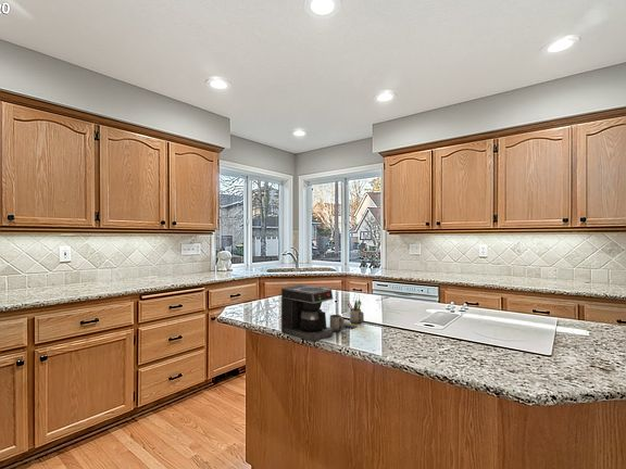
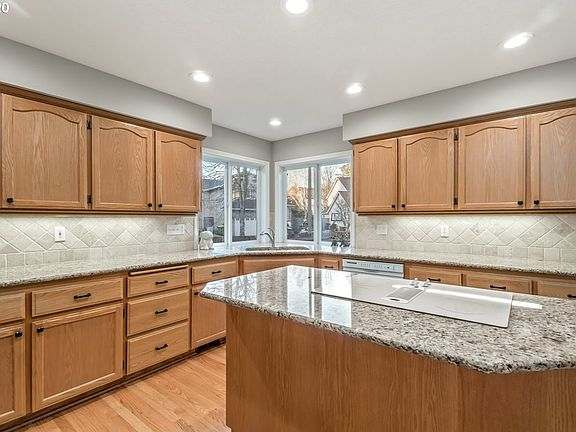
- coffee maker (324, 301)
